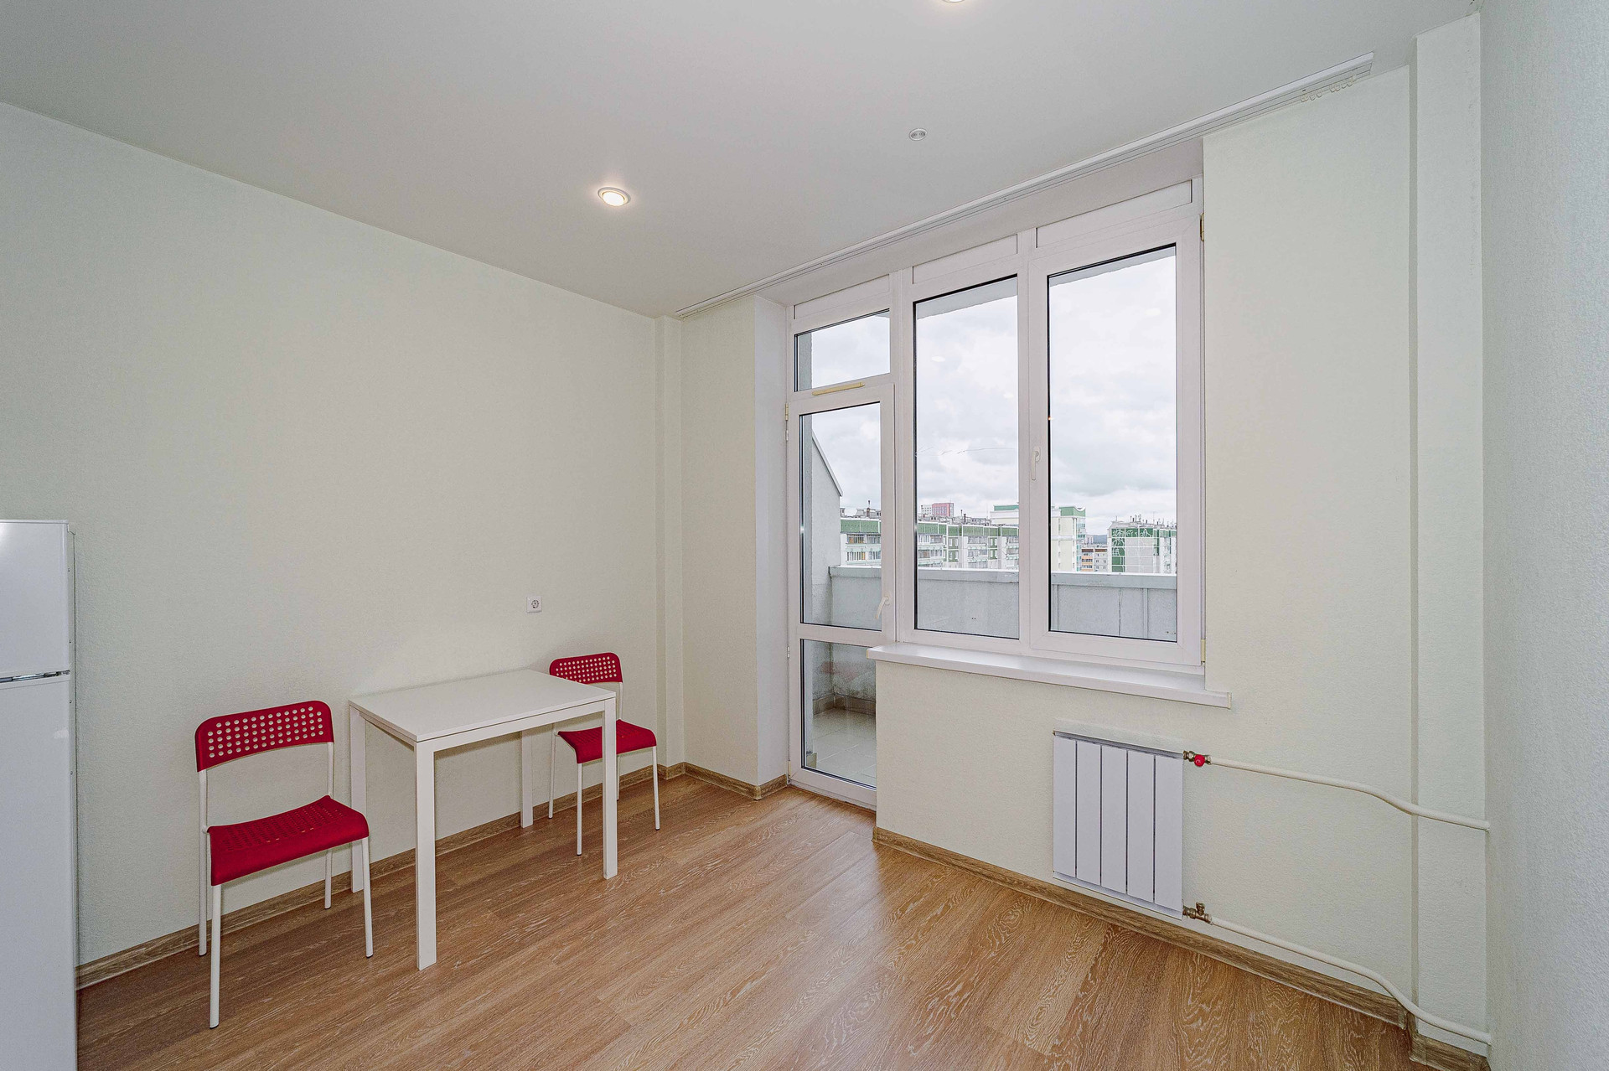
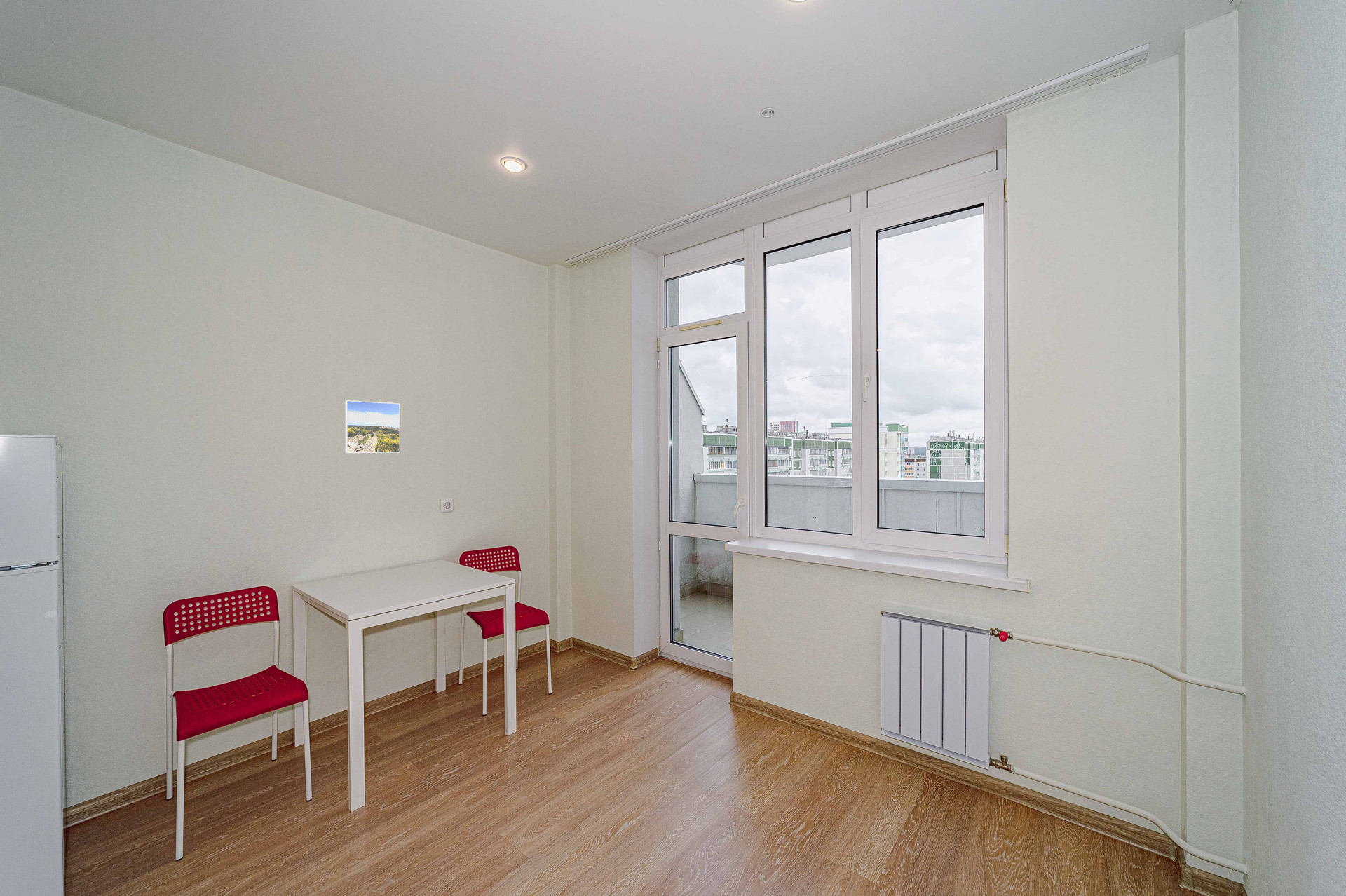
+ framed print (373, 427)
